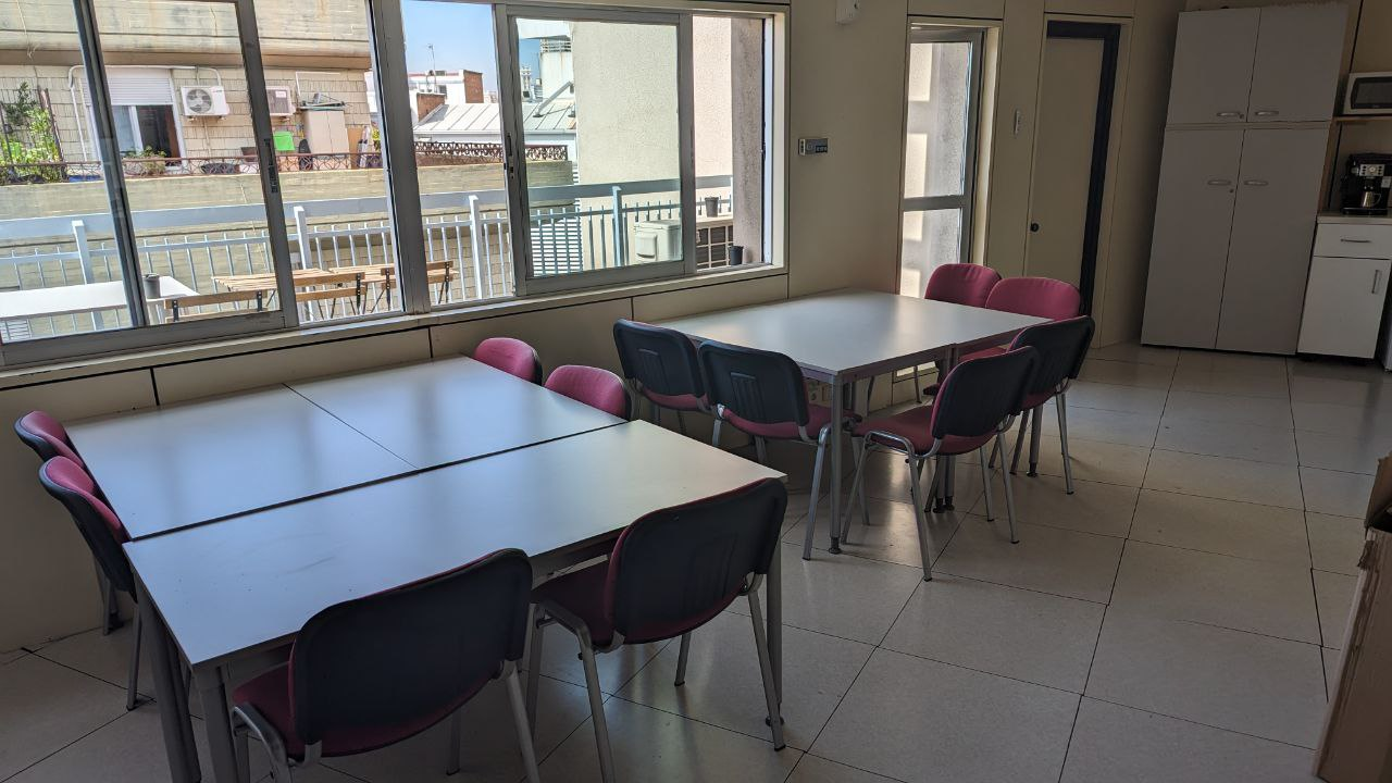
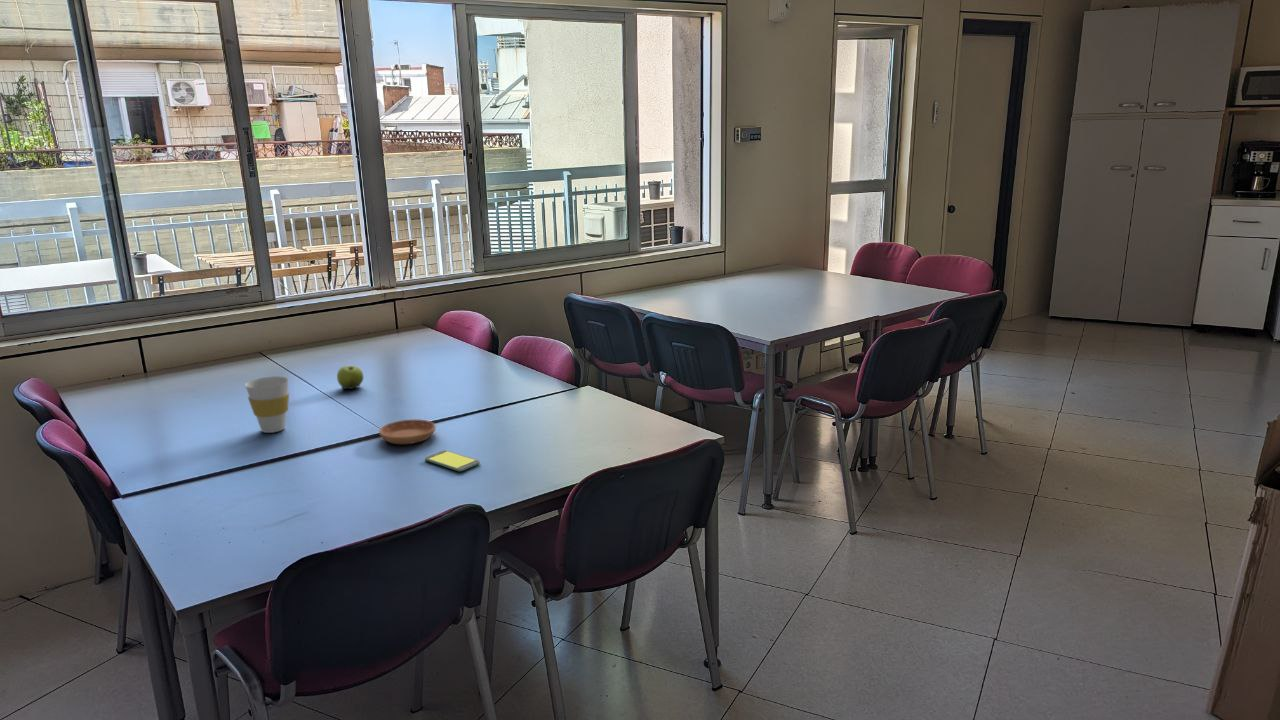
+ cup (270, 405)
+ smartphone (452, 460)
+ fruit (350, 376)
+ saucer (407, 432)
